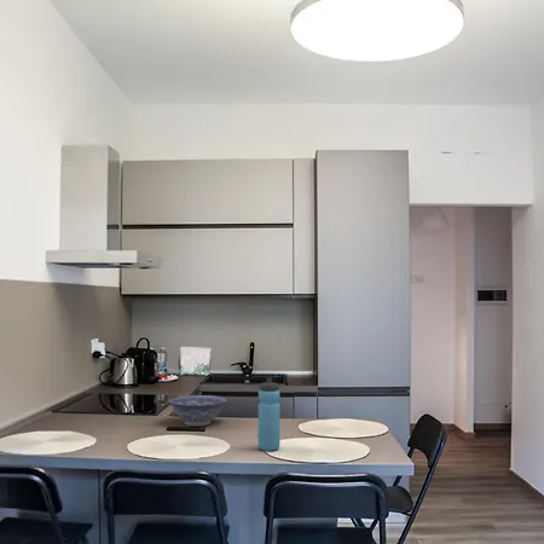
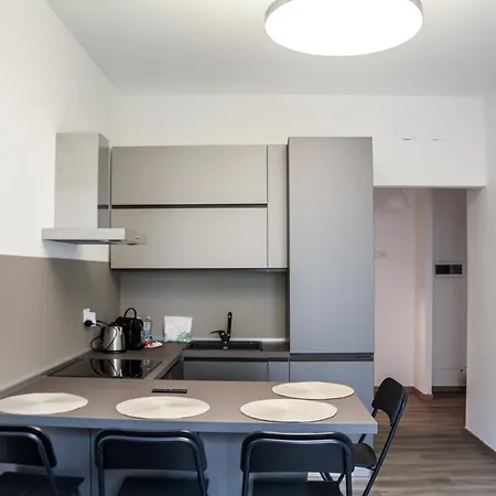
- water bottle (268, 412)
- decorative bowl (197, 411)
